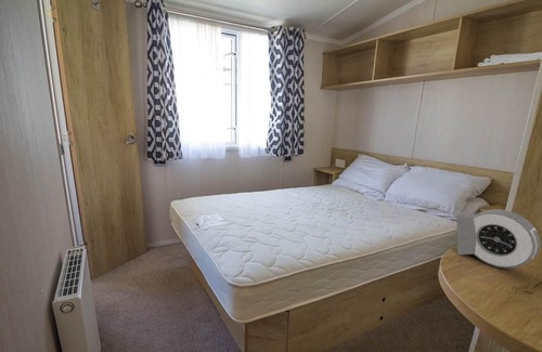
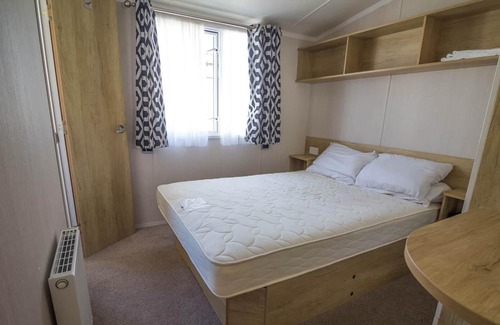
- alarm clock (494, 236)
